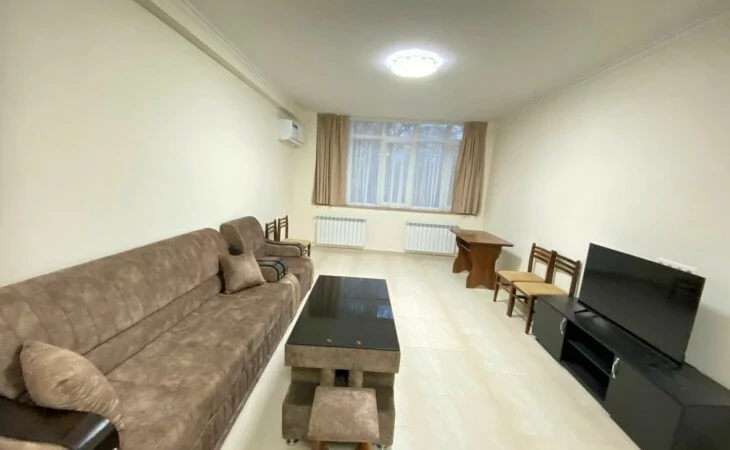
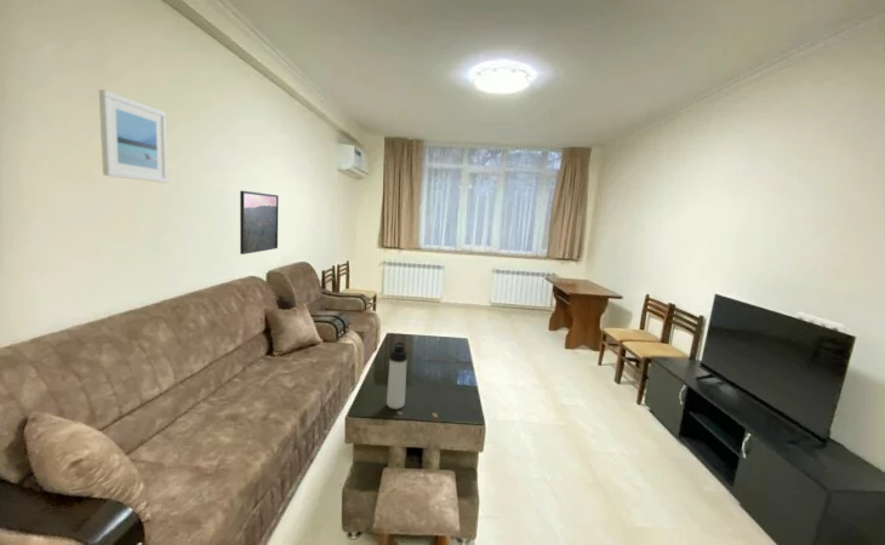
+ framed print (137, 140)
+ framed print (261, 222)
+ thermos bottle (396, 374)
